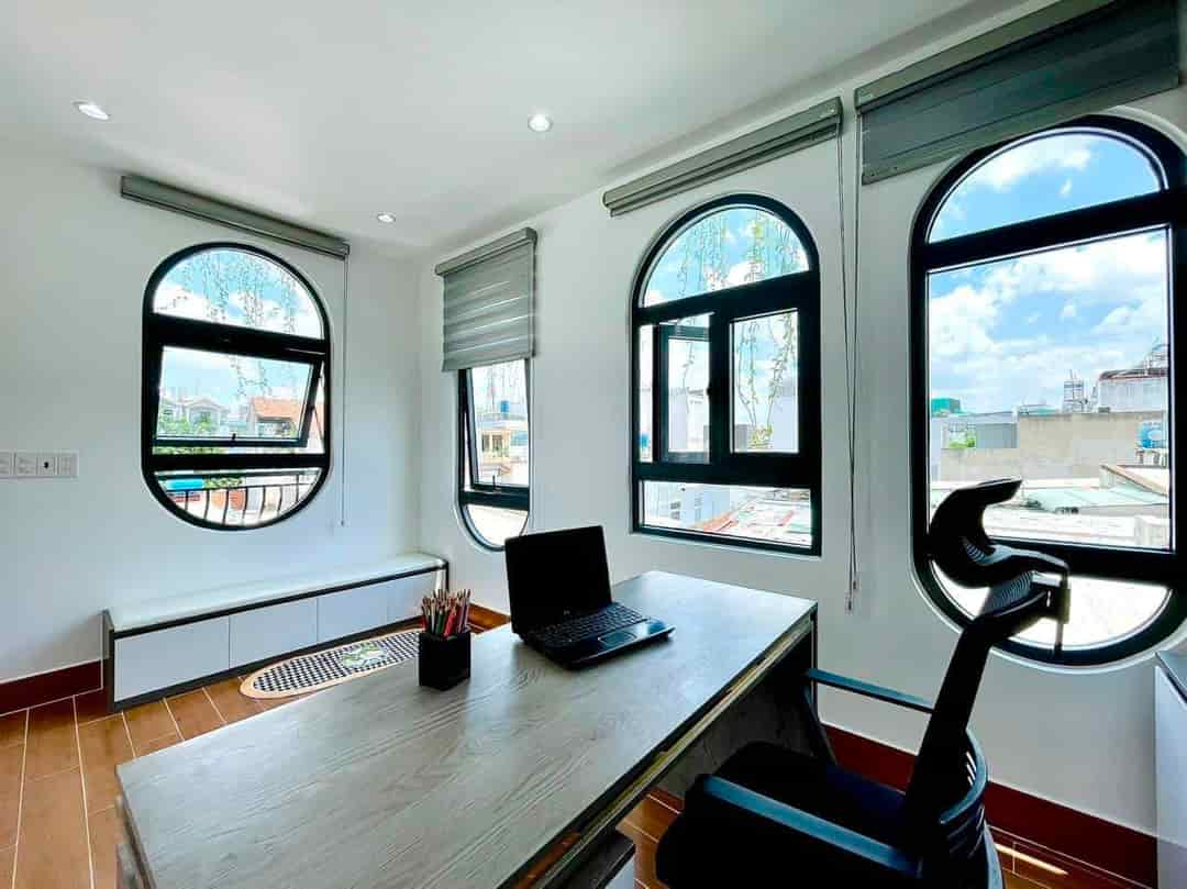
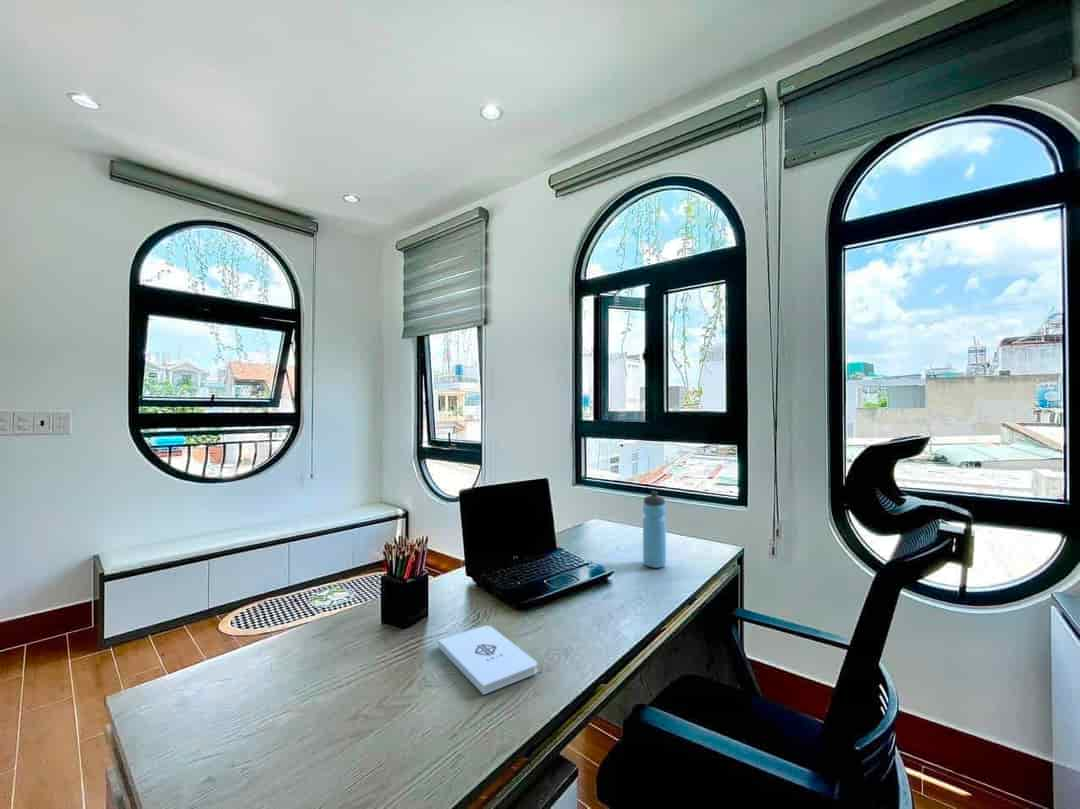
+ notepad (486, 655)
+ water bottle (654, 527)
